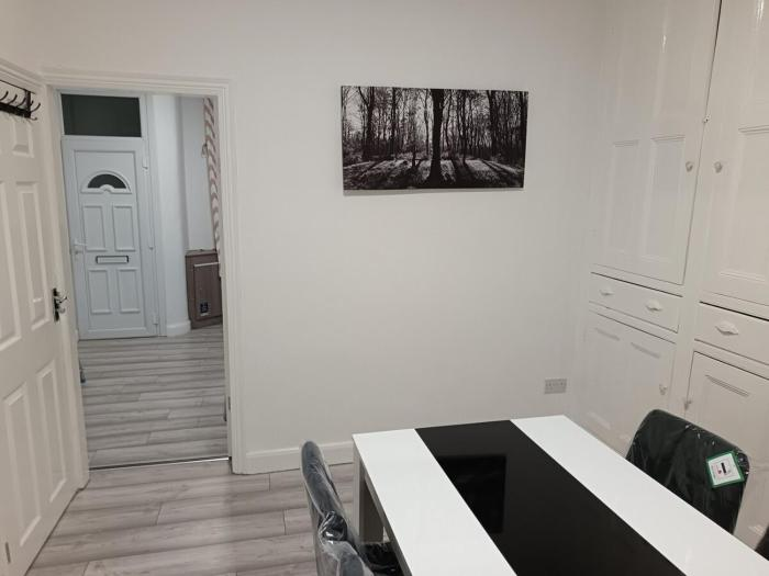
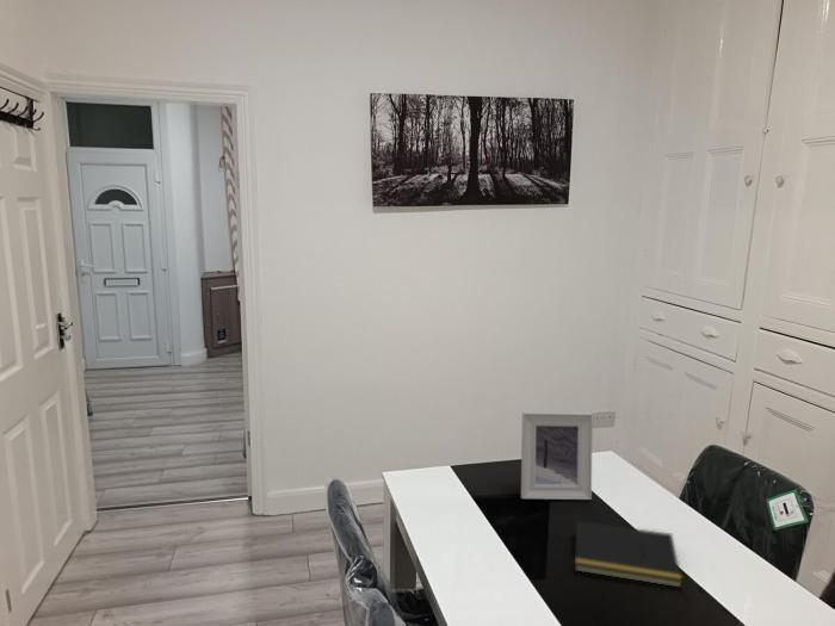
+ notepad (625, 551)
+ picture frame (555, 453)
